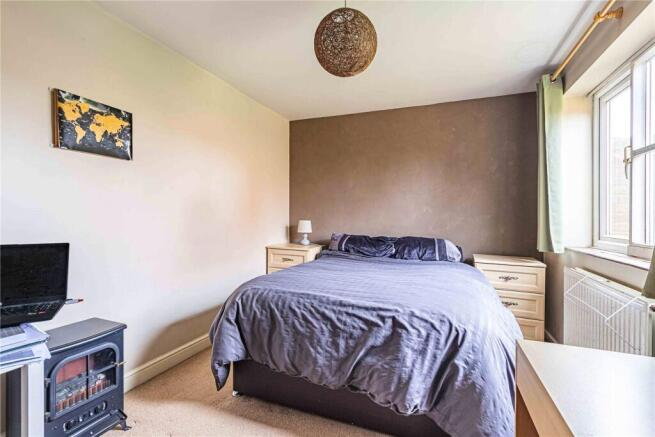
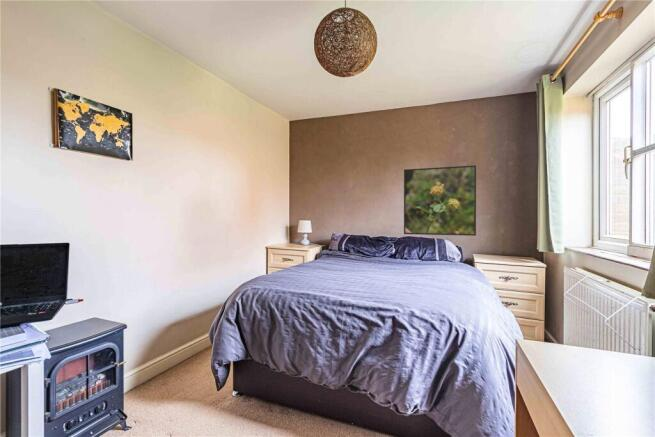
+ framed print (438, 201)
